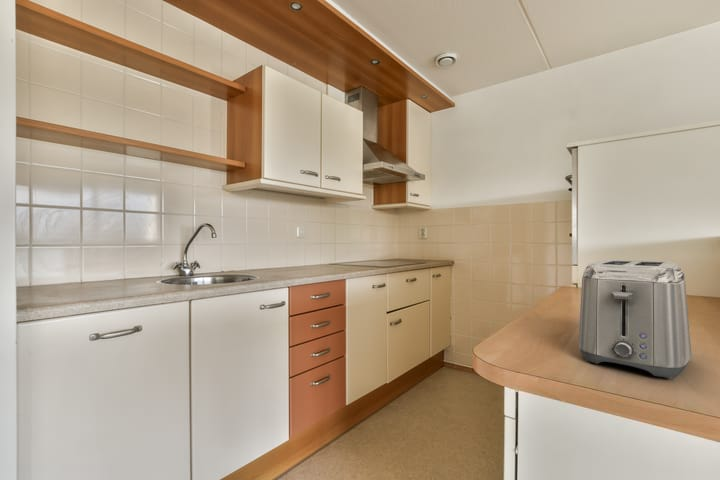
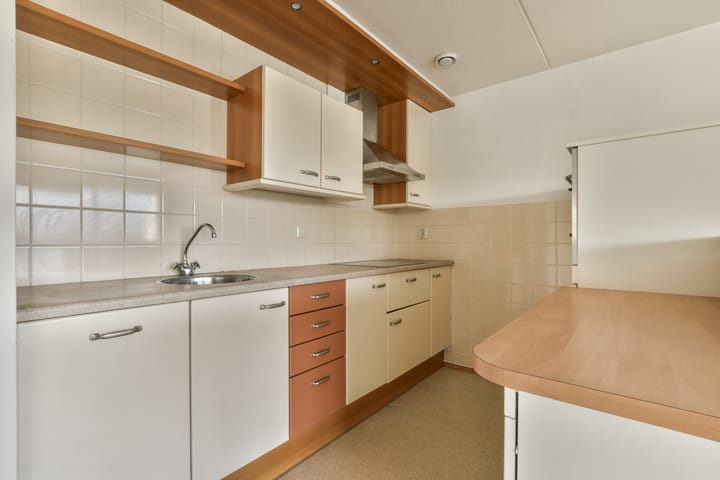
- toaster (634, 308)
